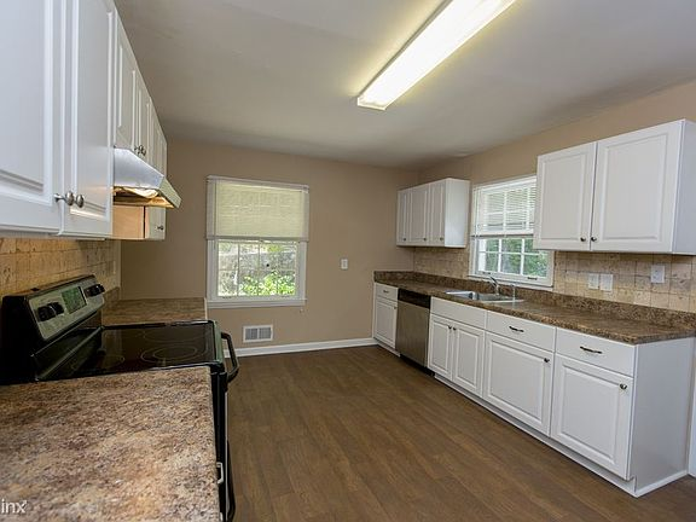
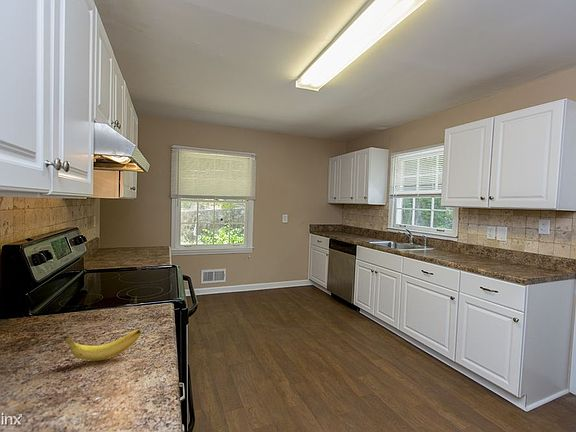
+ banana (105, 344)
